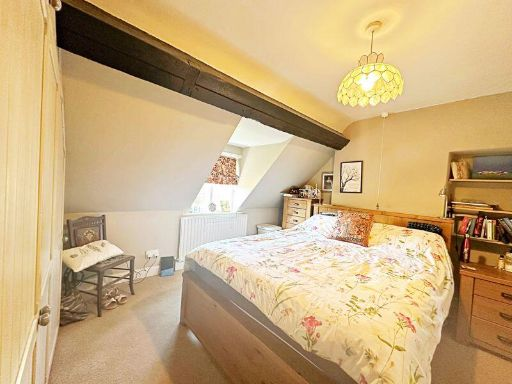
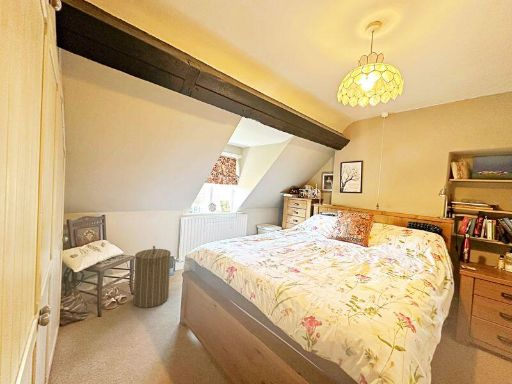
+ laundry hamper (152, 272)
